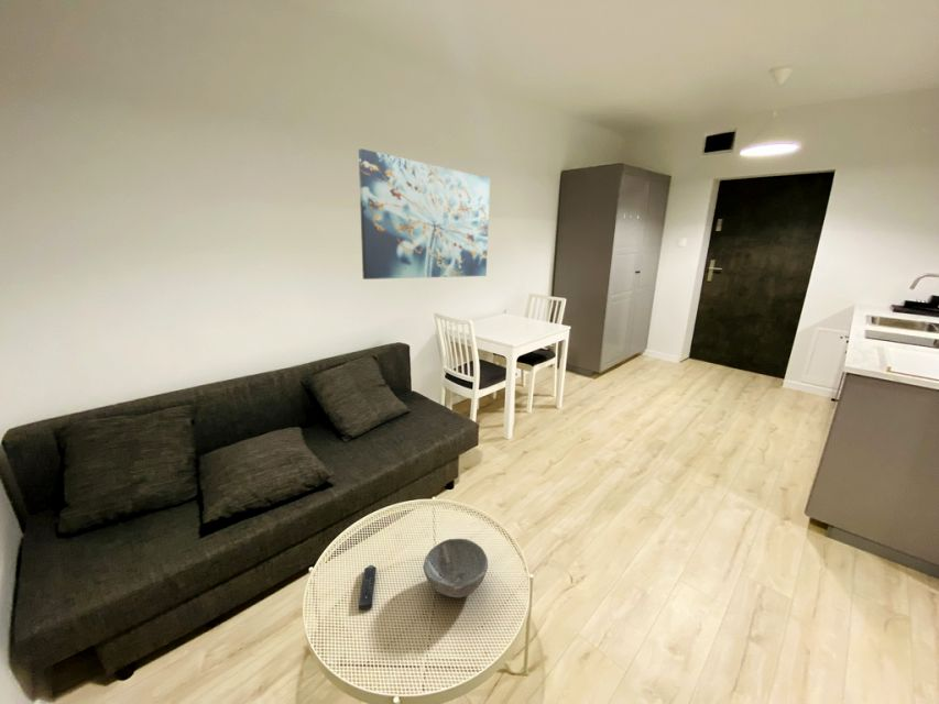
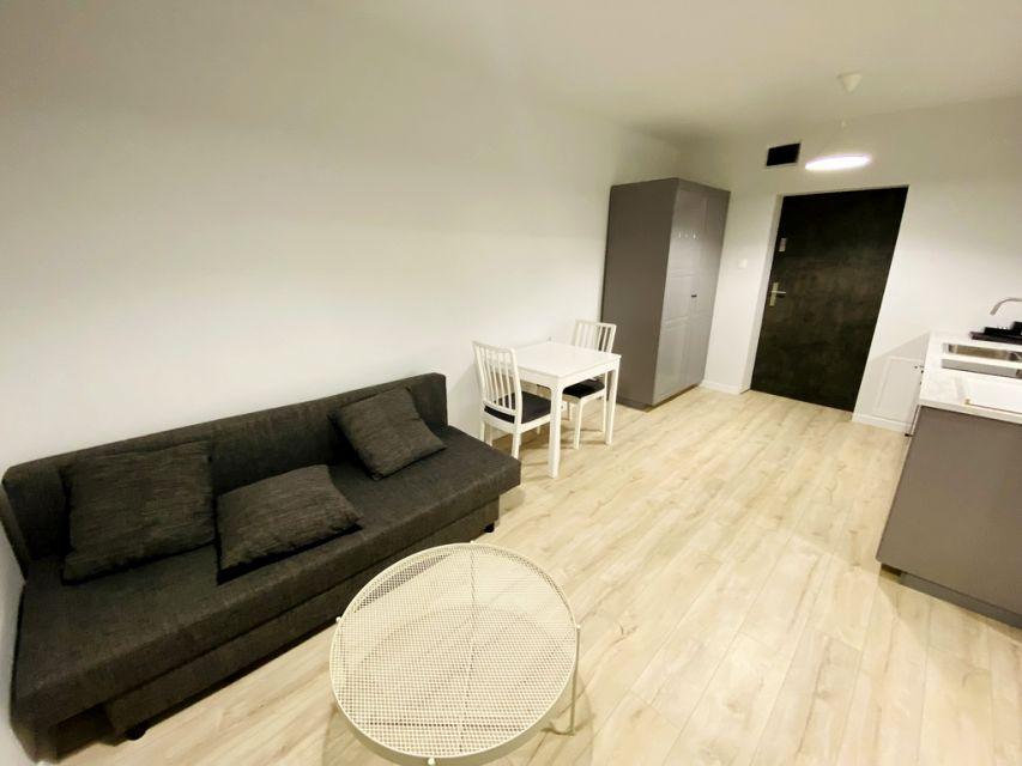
- wall art (433, 223)
- bowl (455, 572)
- remote control (368, 584)
